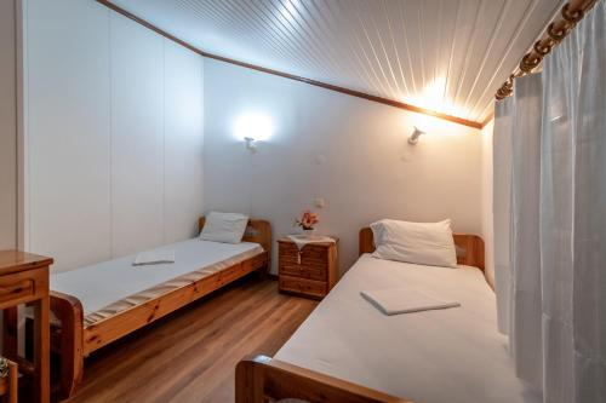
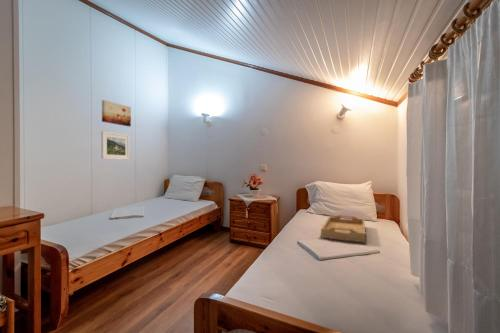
+ wall art (117, 114)
+ serving tray (344, 226)
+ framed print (116, 146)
